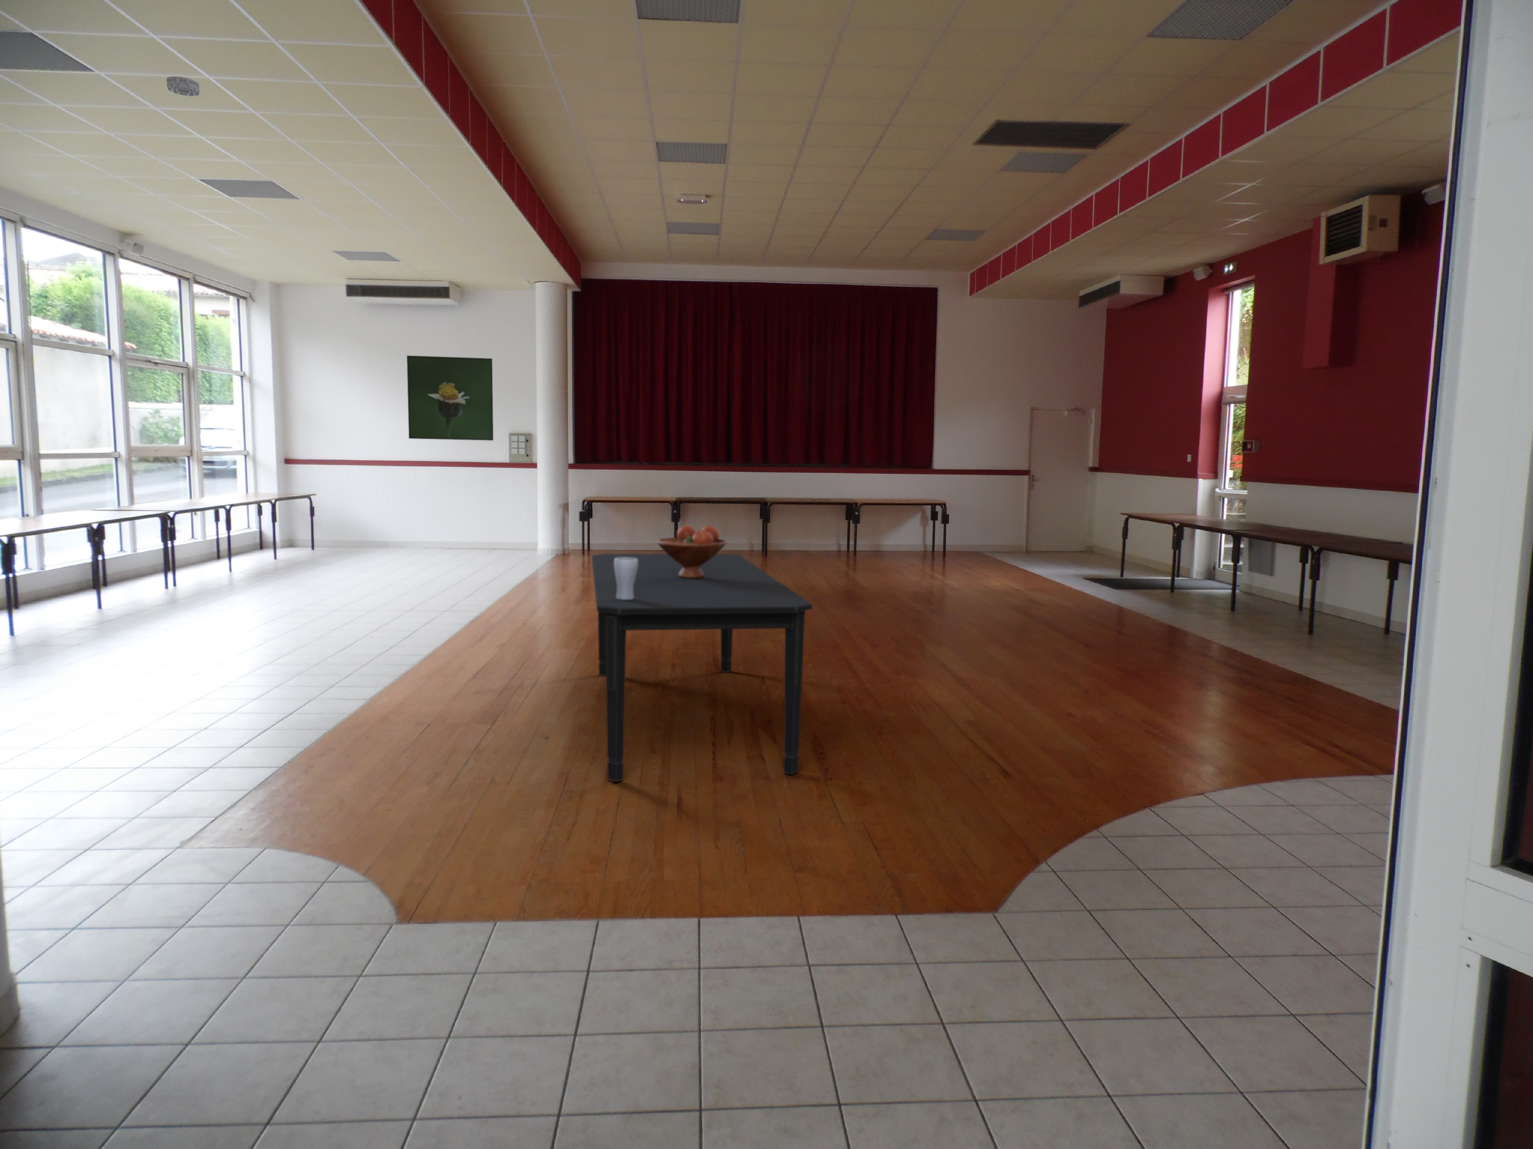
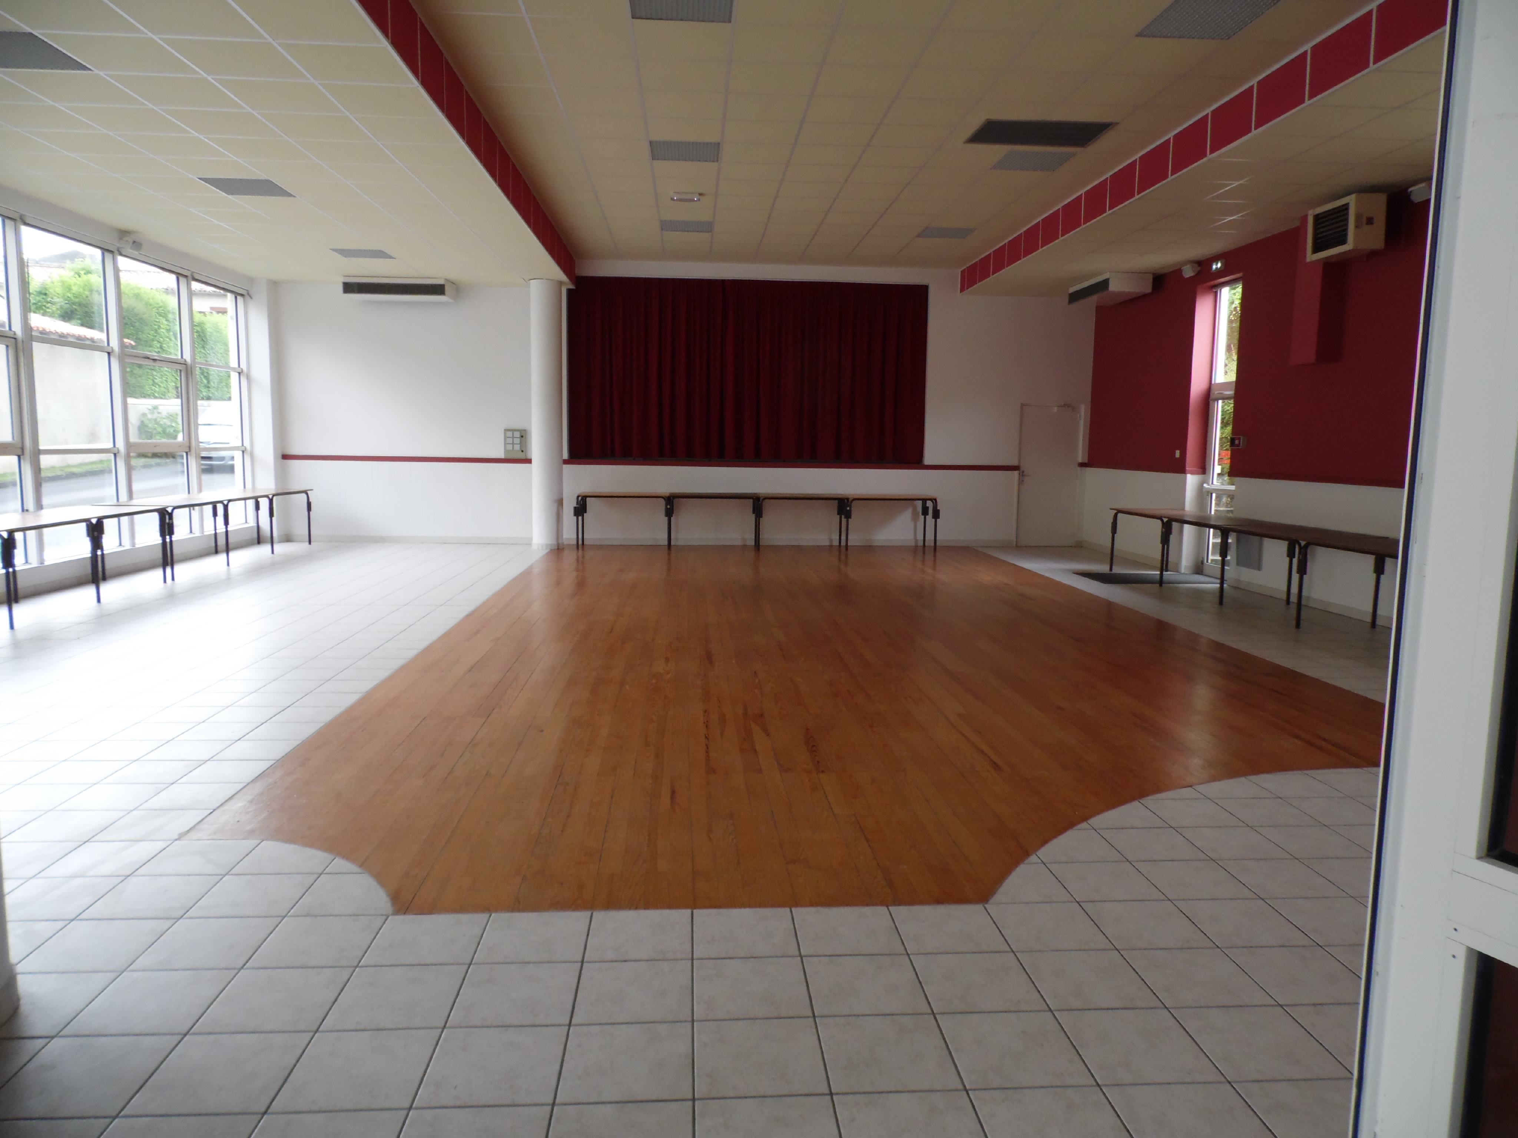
- drinking glass (625, 578)
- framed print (450, 398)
- fruit bowl (692, 552)
- smoke detector (183, 86)
- dining table (682, 630)
